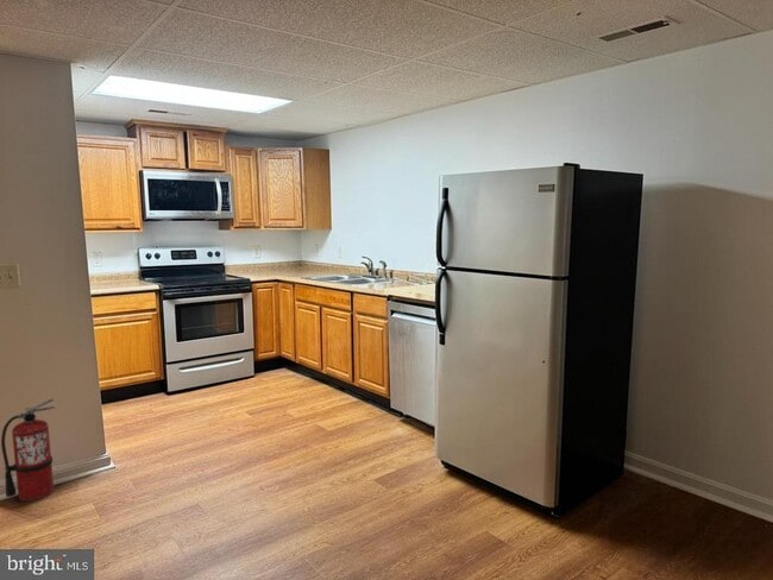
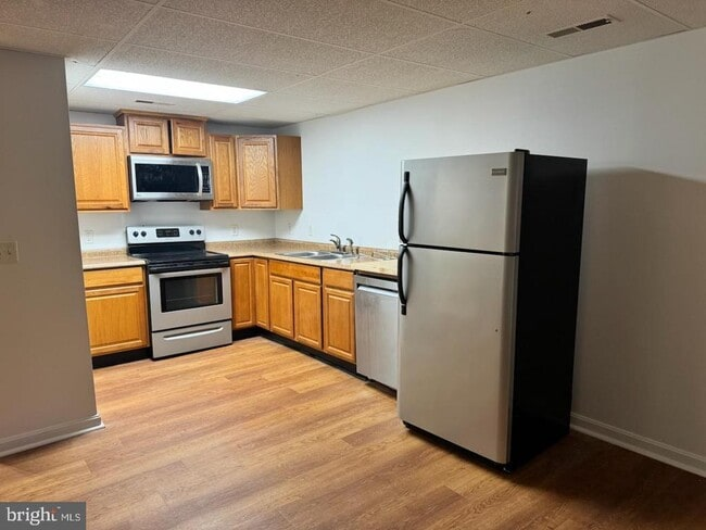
- fire extinguisher (30, 448)
